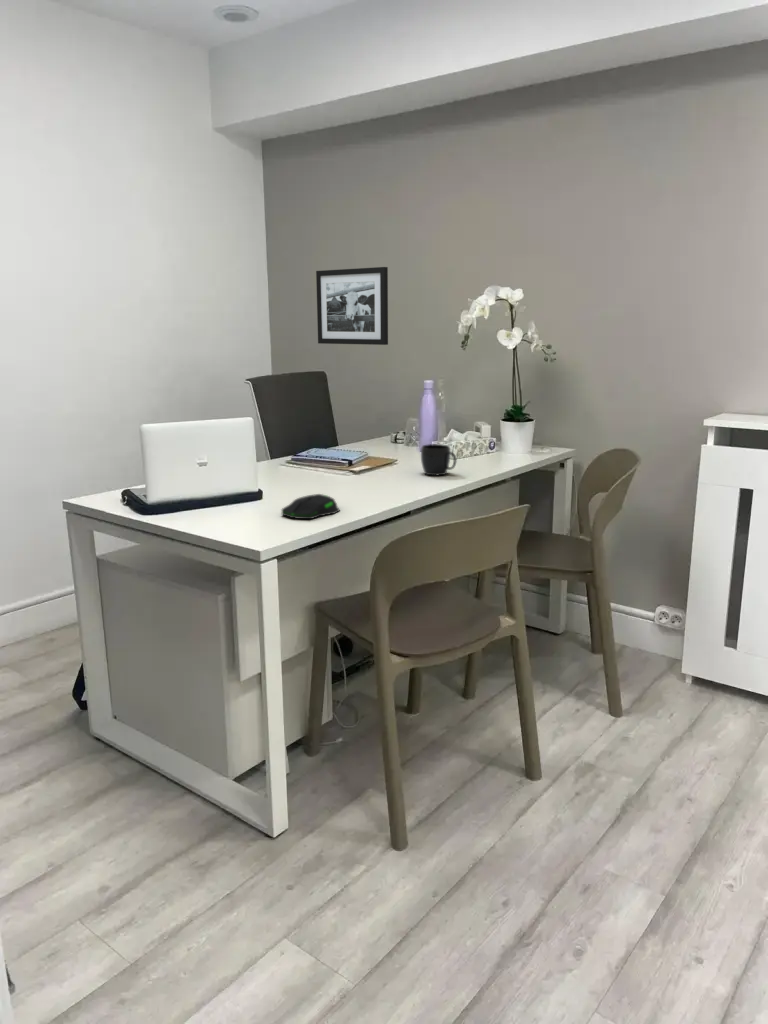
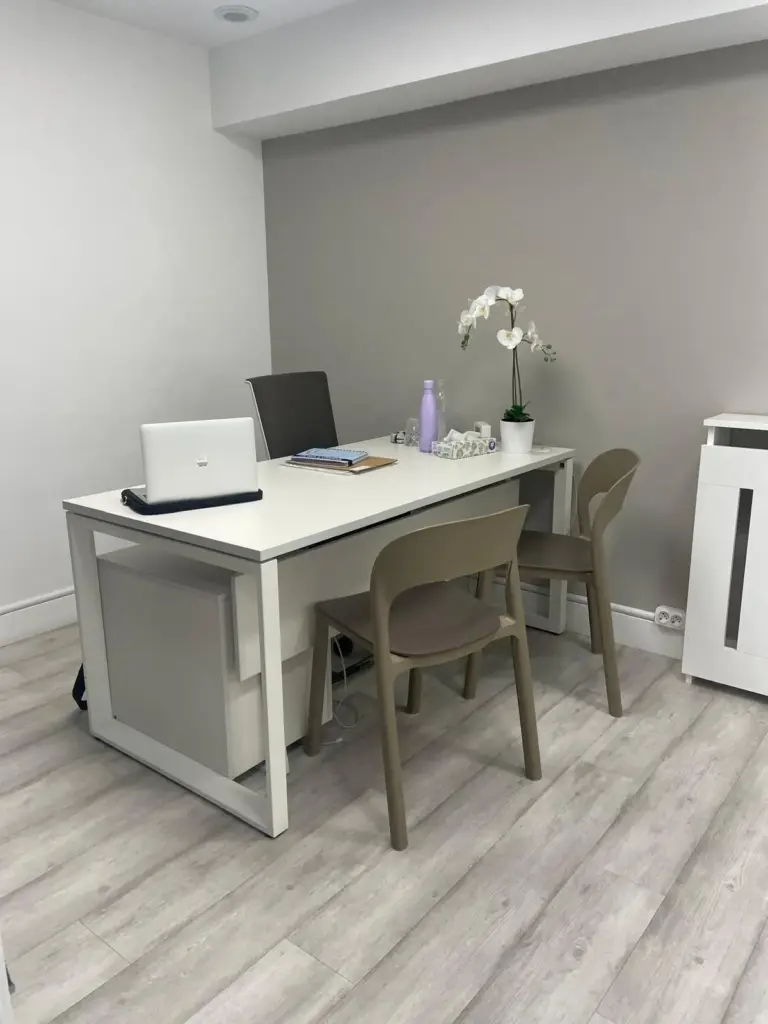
- mug (438, 460)
- computer mouse (314, 504)
- picture frame (351, 307)
